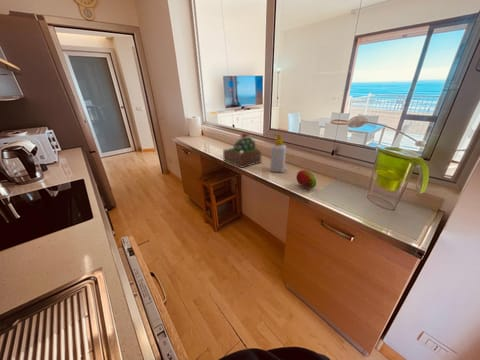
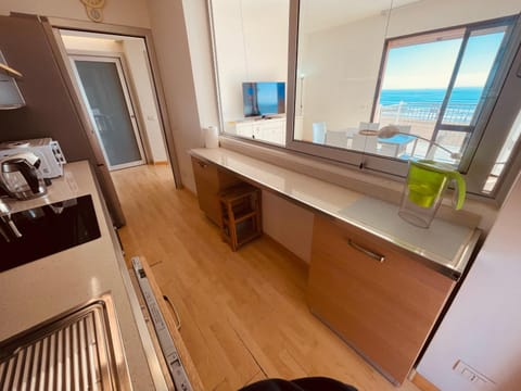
- fruit (306, 179)
- succulent plant (241, 147)
- soap bottle (278, 152)
